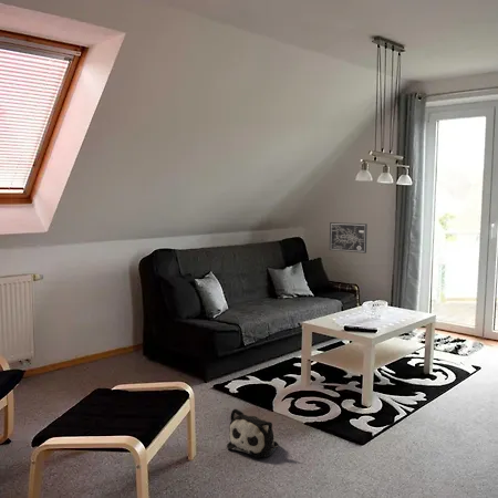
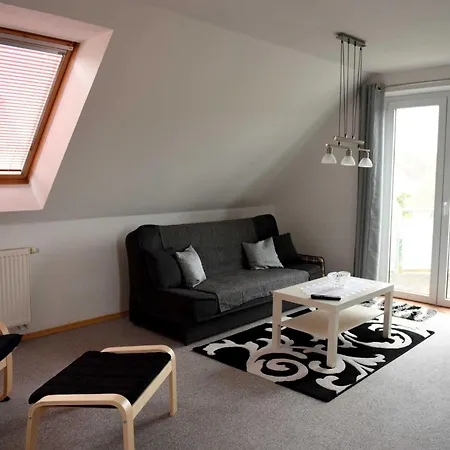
- plush toy (256, 425)
- wall art (347, 237)
